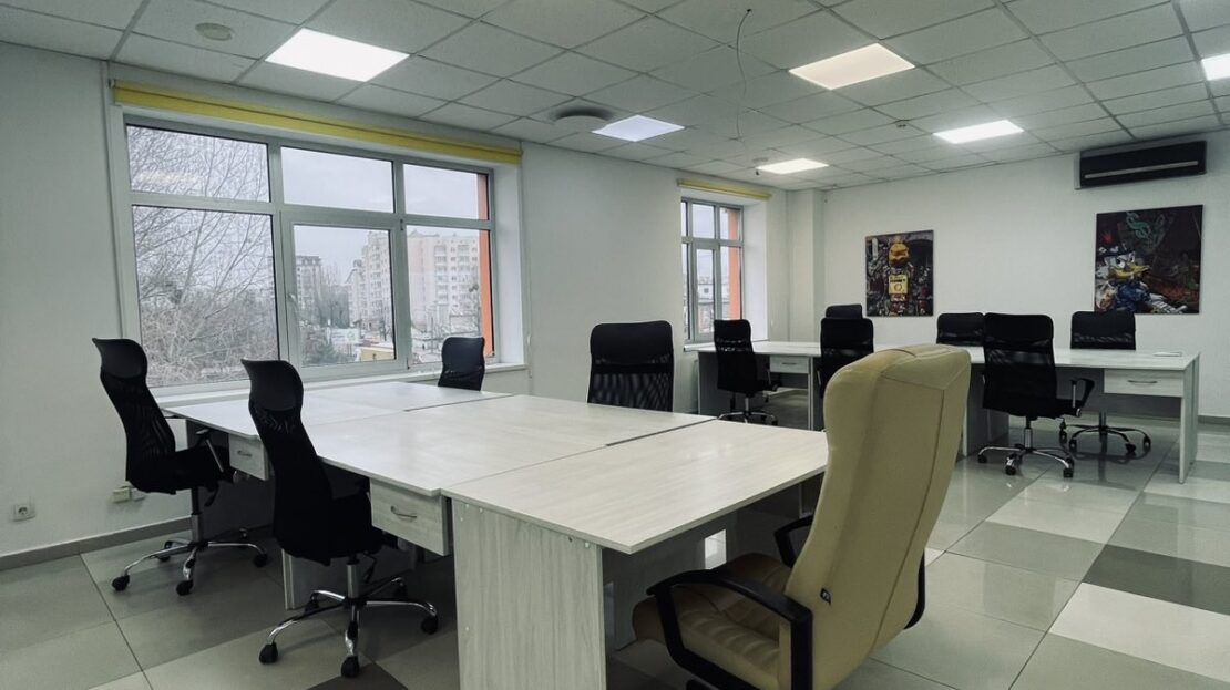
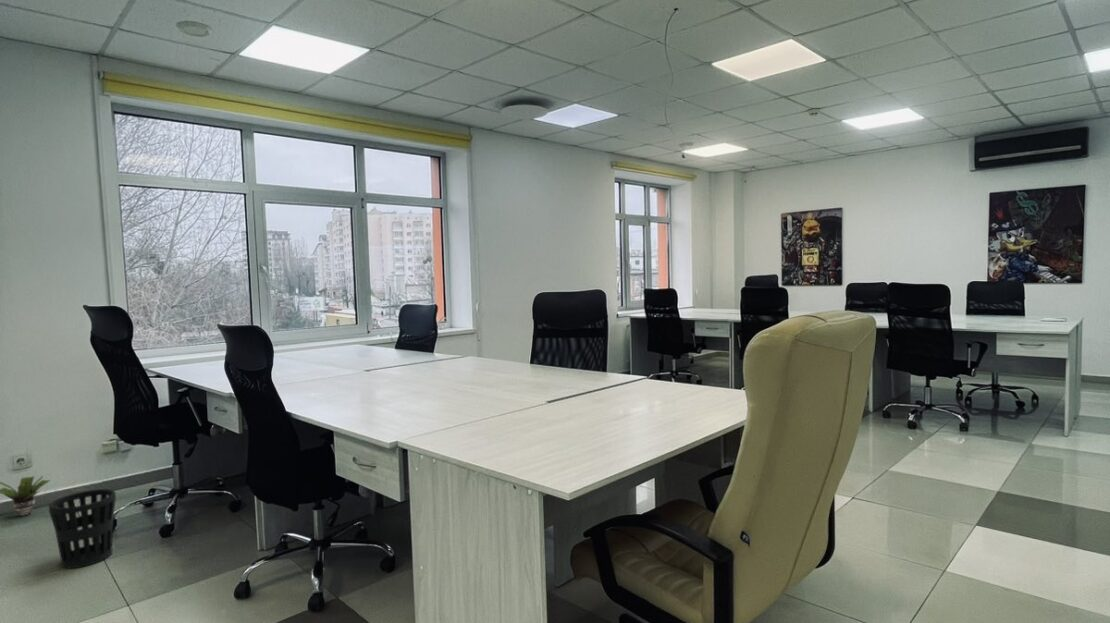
+ wastebasket (85, 528)
+ potted plant (23, 496)
